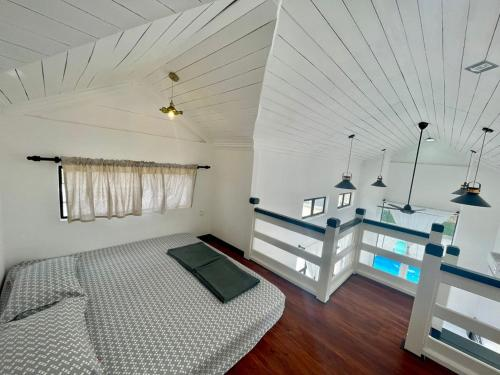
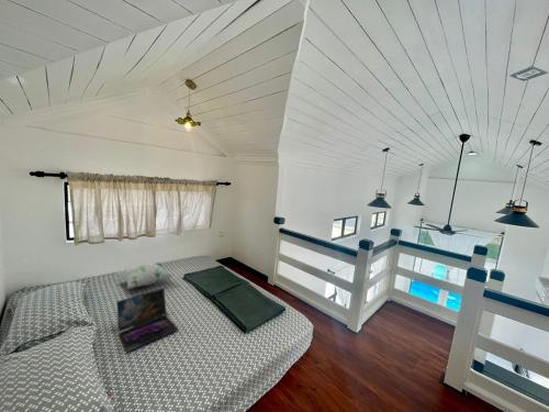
+ laptop (147, 316)
+ decorative pillow (145, 274)
